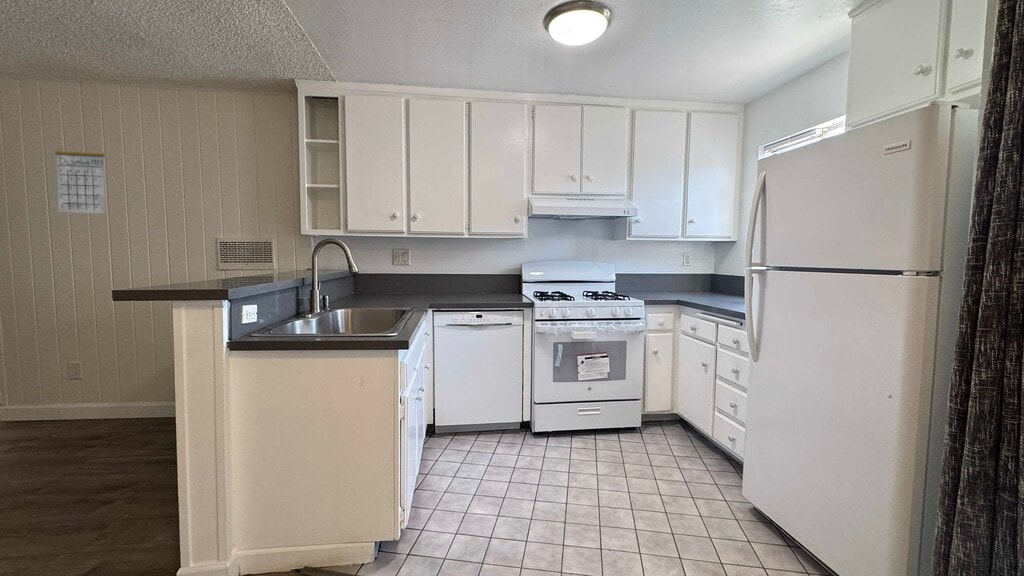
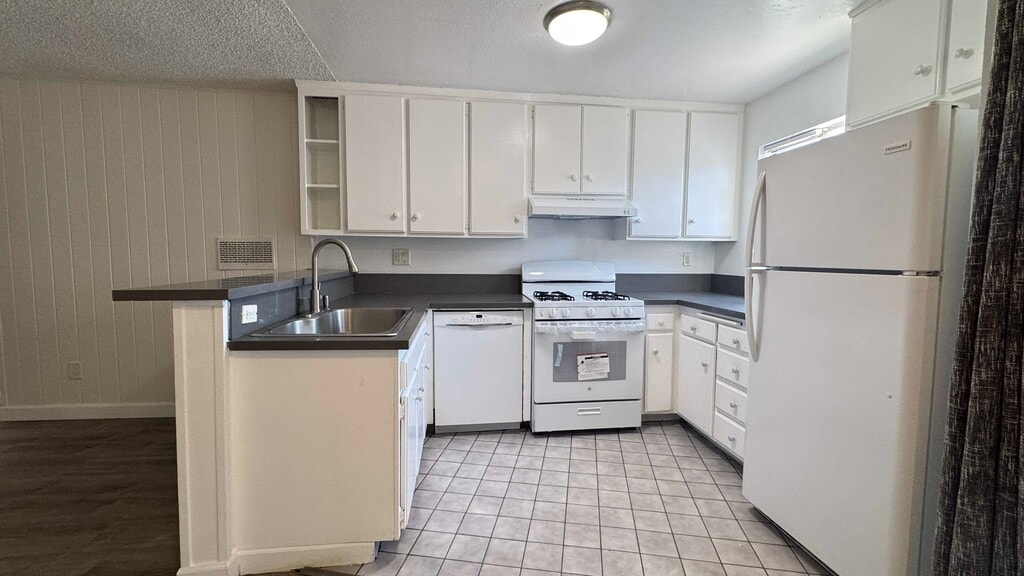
- calendar (80, 175)
